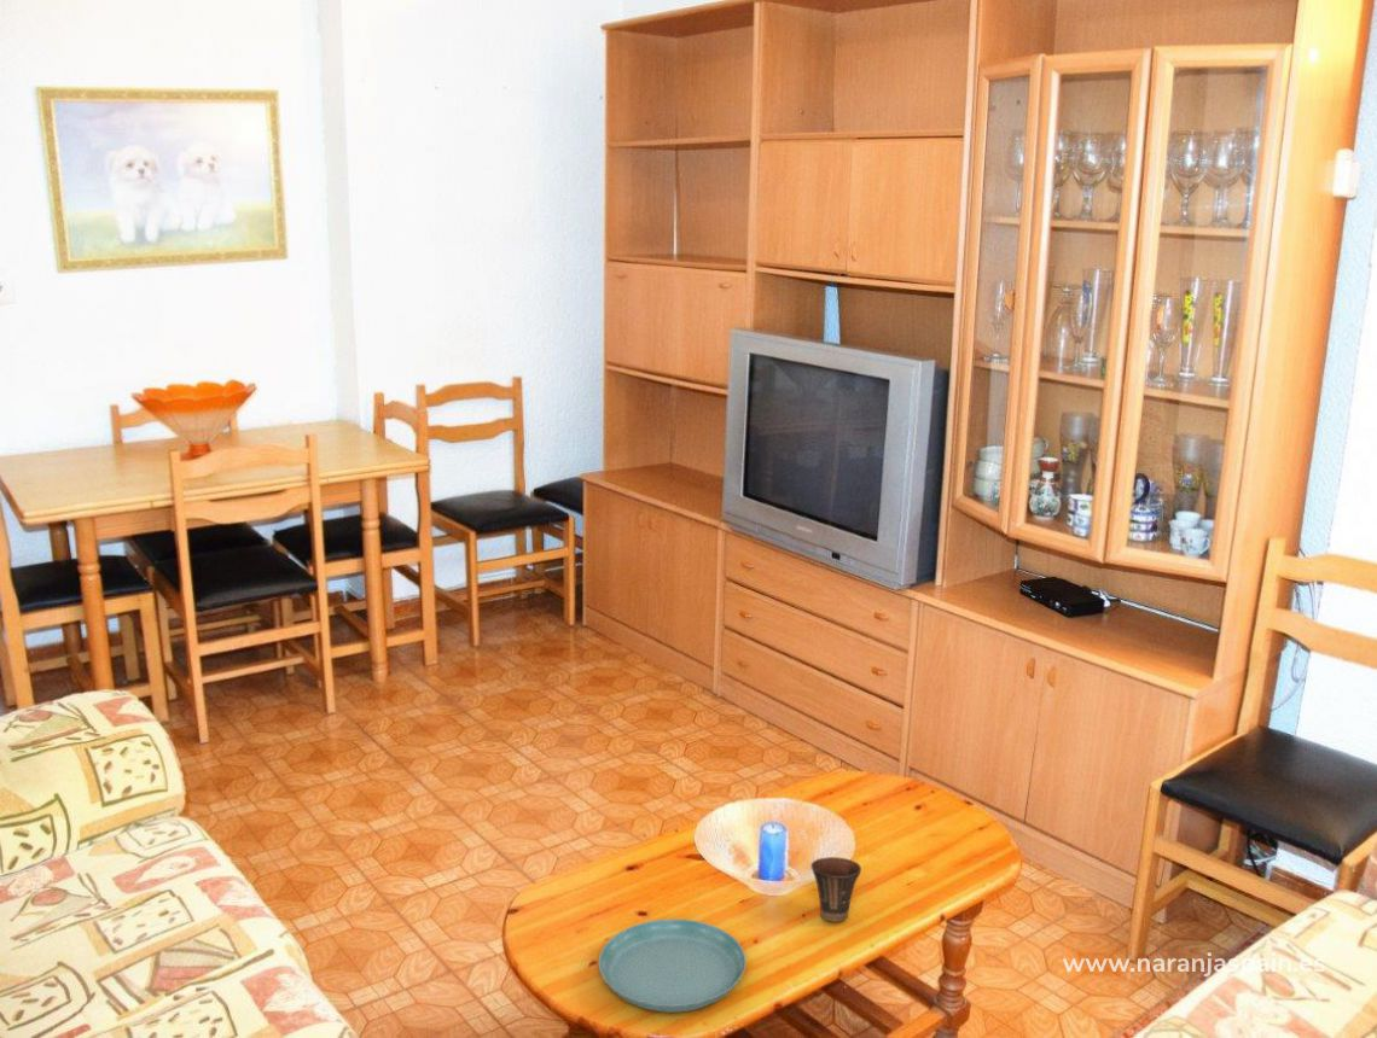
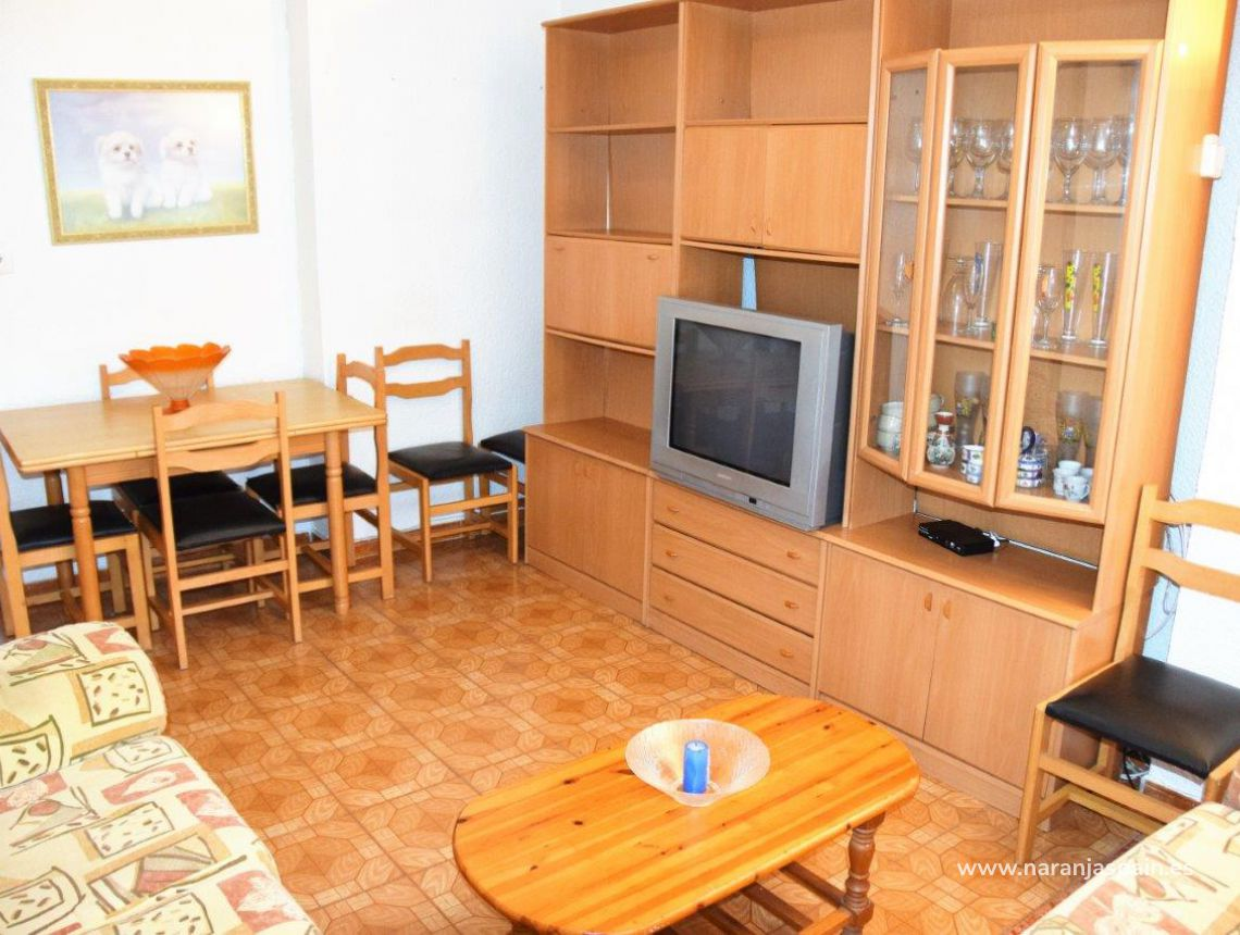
- cup (835, 888)
- saucer (672, 967)
